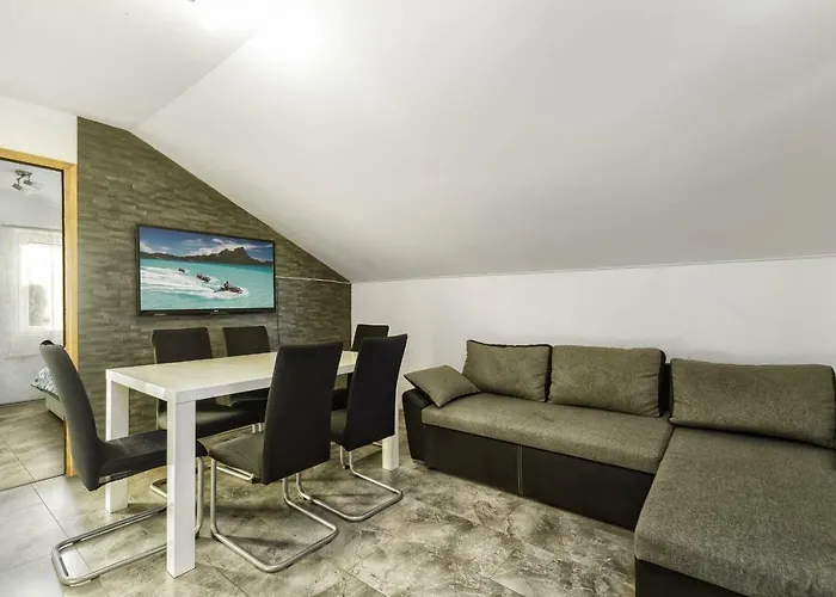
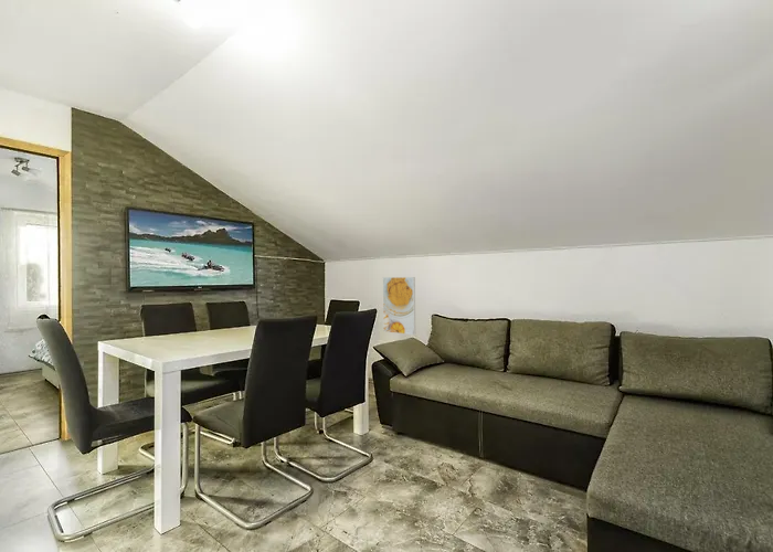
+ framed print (399, 305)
